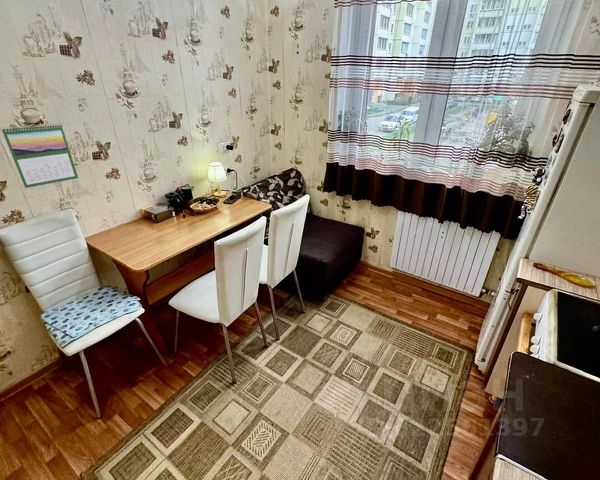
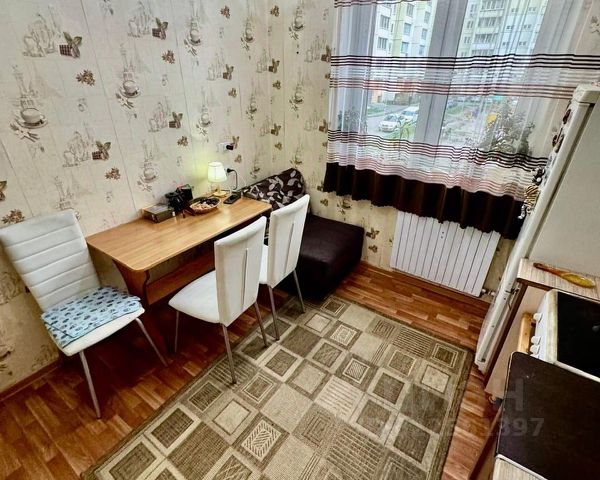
- calendar (43, 154)
